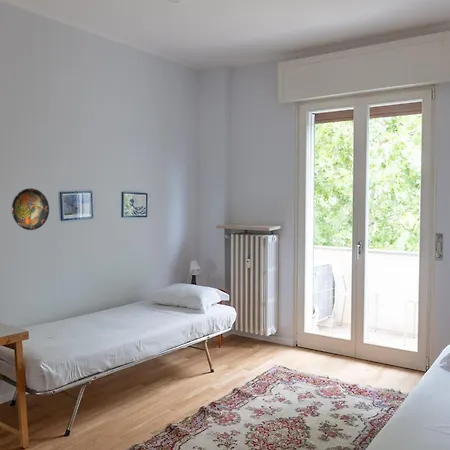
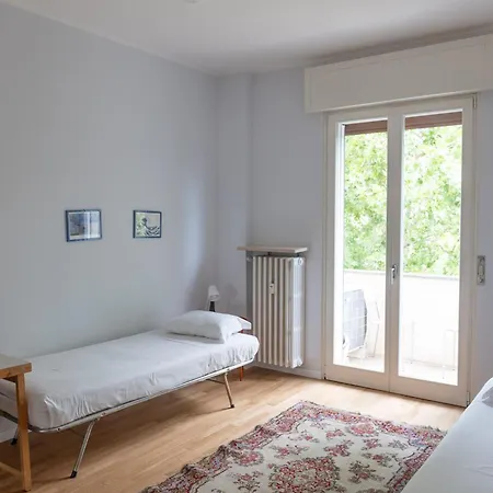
- decorative plate (29, 209)
